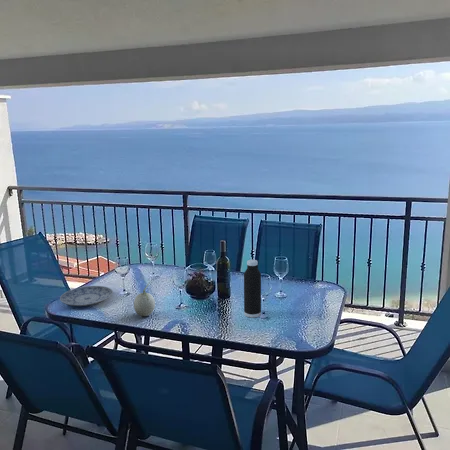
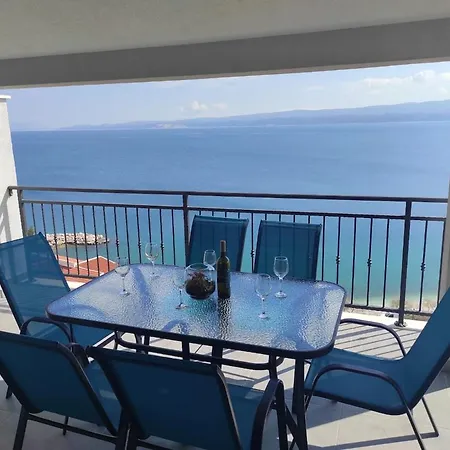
- fruit (144, 301)
- plate (87, 297)
- water bottle (252, 287)
